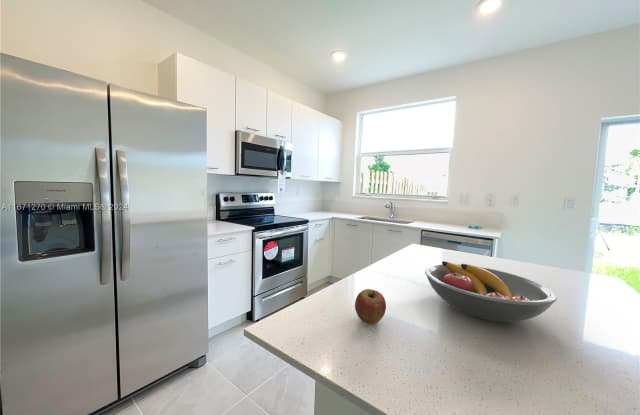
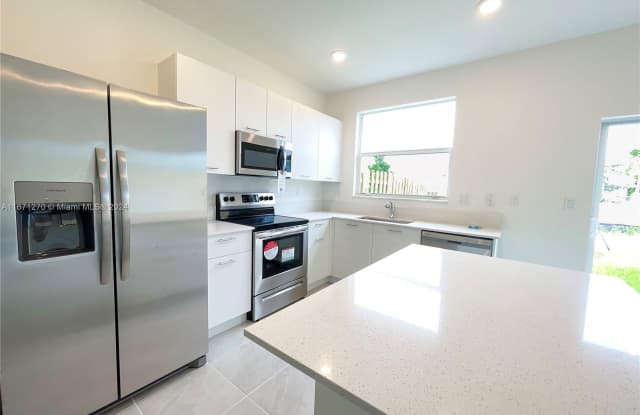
- fruit bowl (482, 290)
- apple (370, 304)
